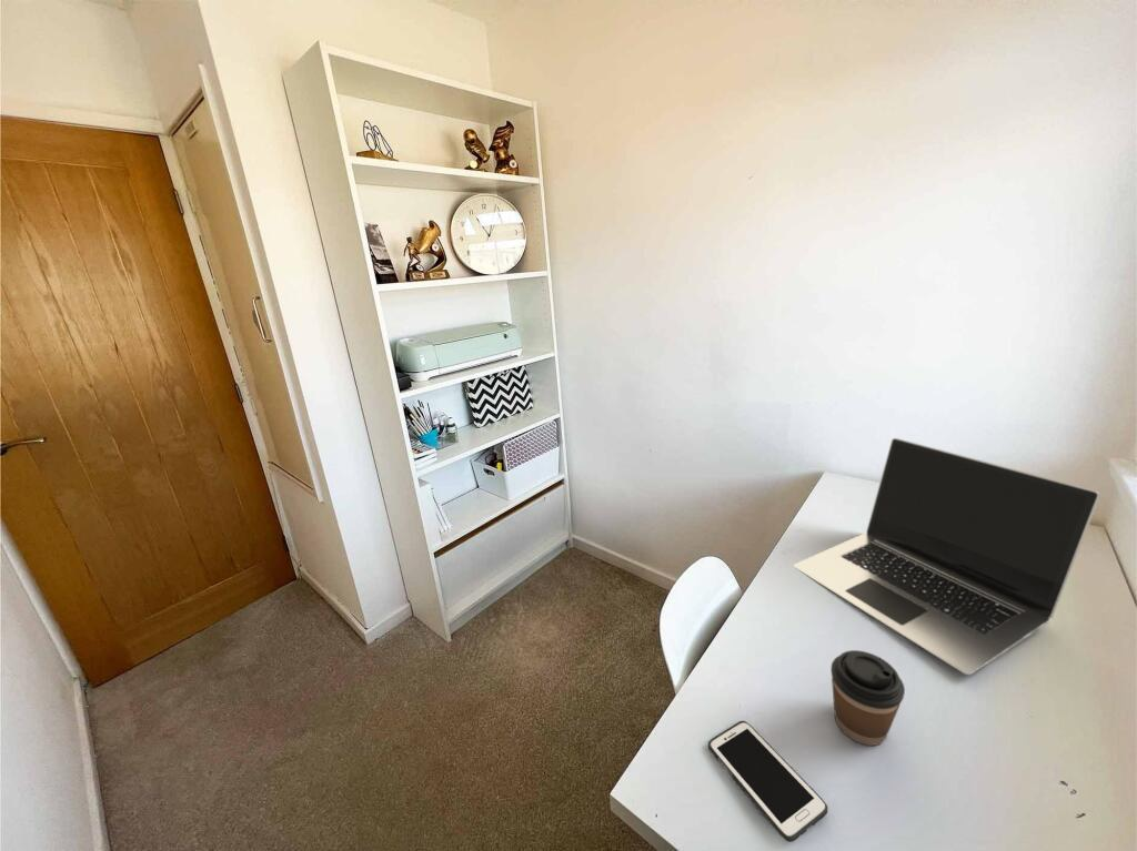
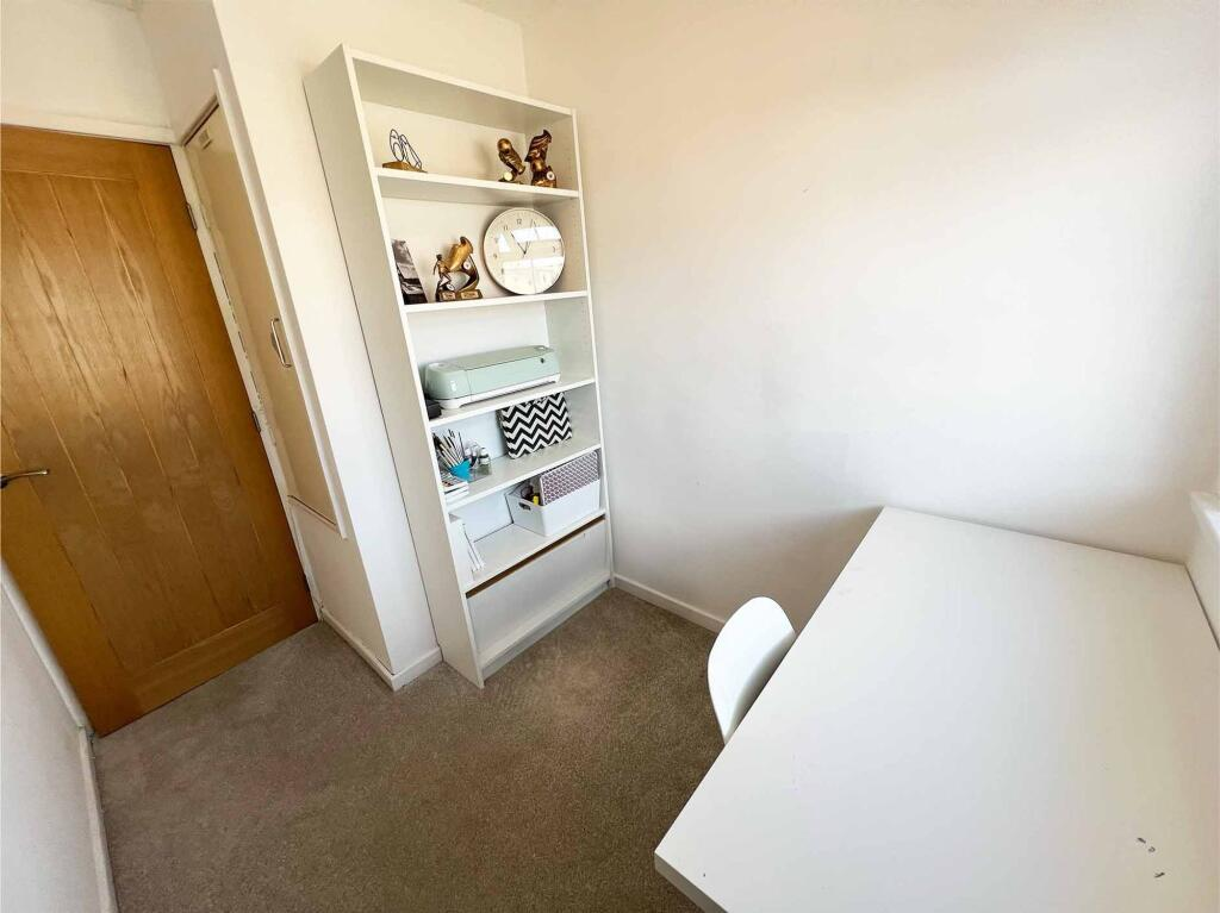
- laptop (923, 535)
- coffee cup (864, 693)
- cell phone (763, 774)
